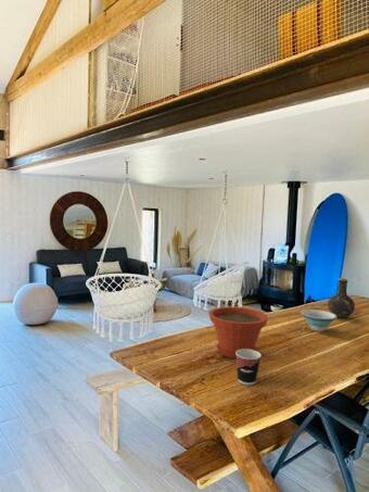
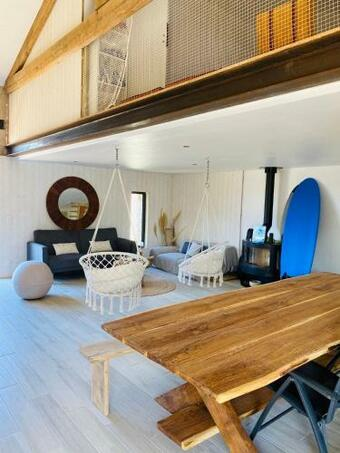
- bowl (318, 320)
- cup (247, 367)
- vase (341, 298)
- plant pot (237, 333)
